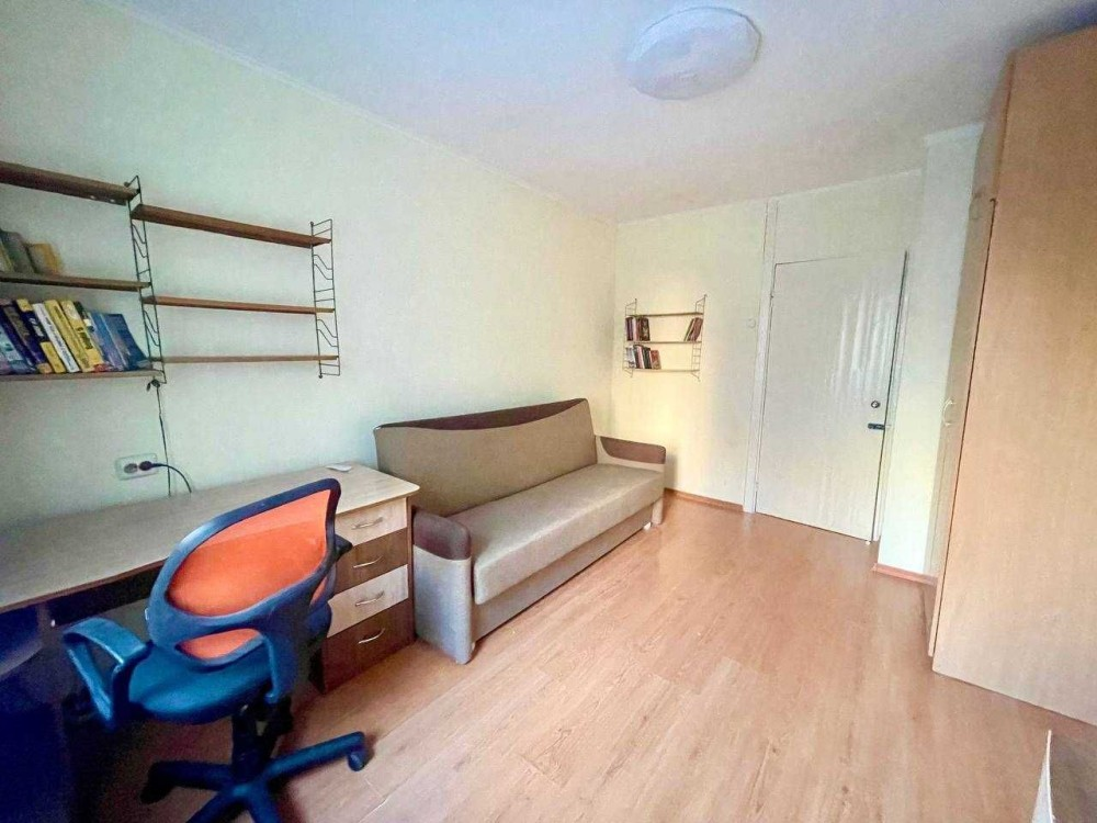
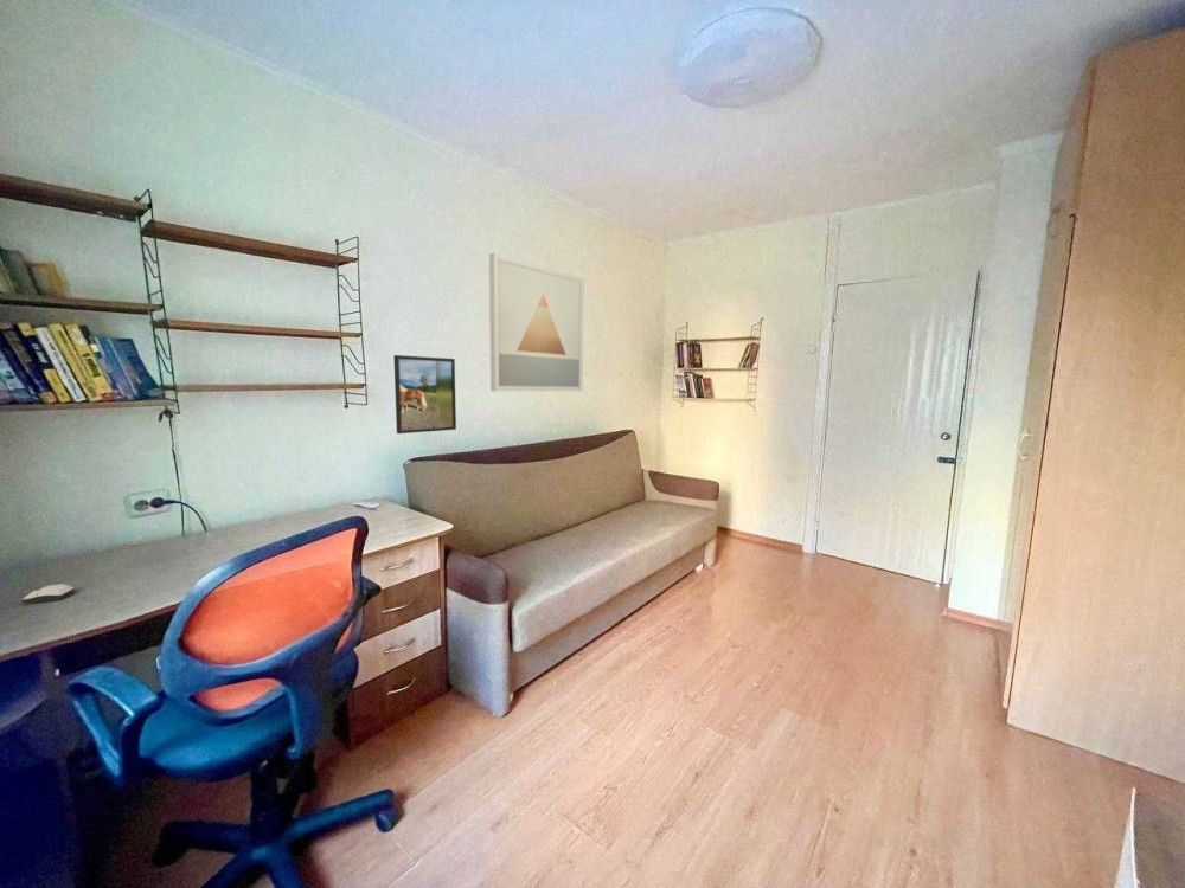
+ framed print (427, 394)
+ computer mouse (47, 592)
+ wall art (540, 329)
